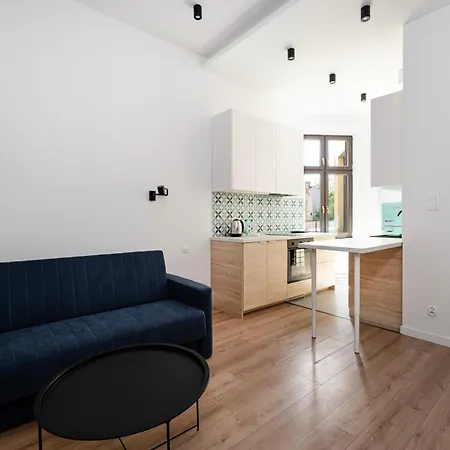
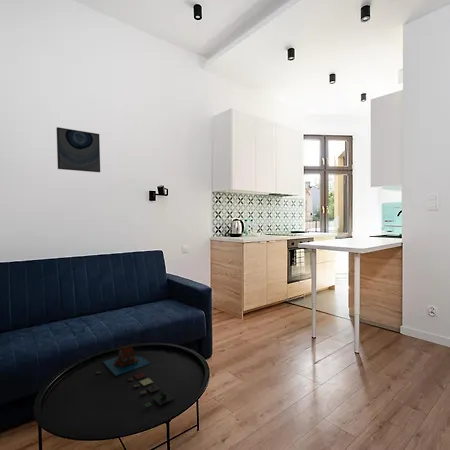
+ board game (134, 367)
+ wall art (79, 150)
